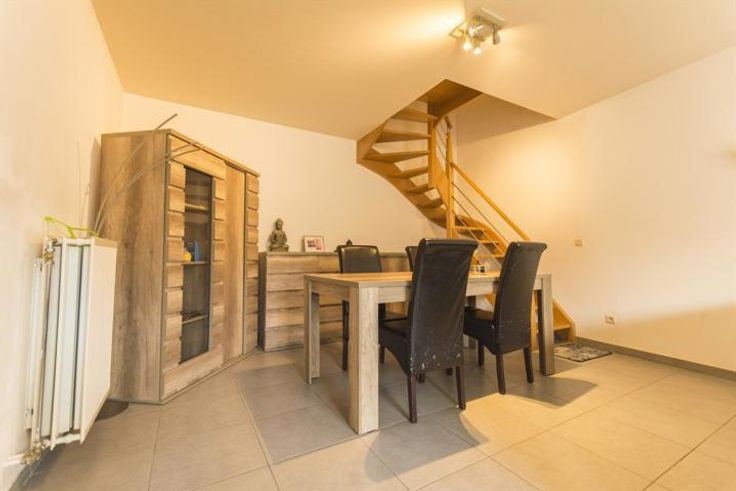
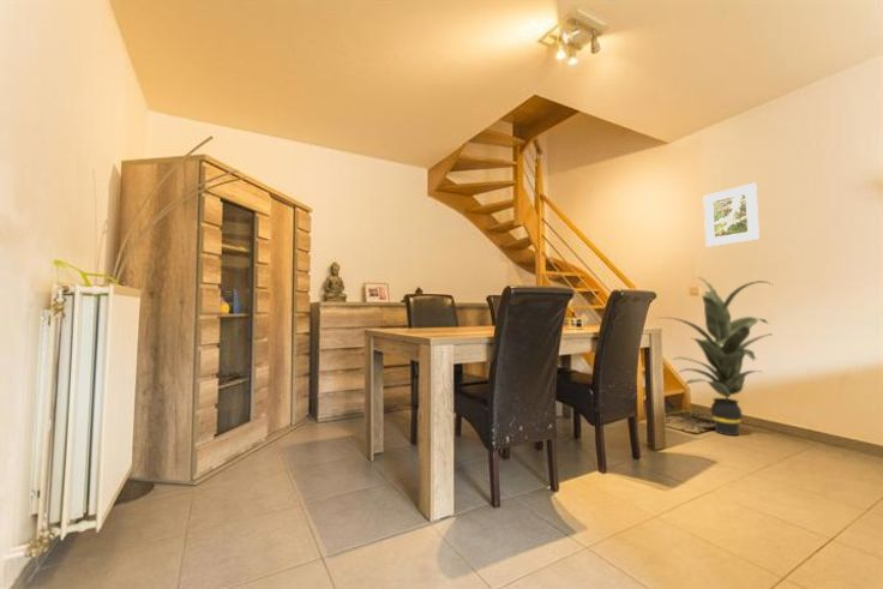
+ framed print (729, 216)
+ indoor plant (719, 351)
